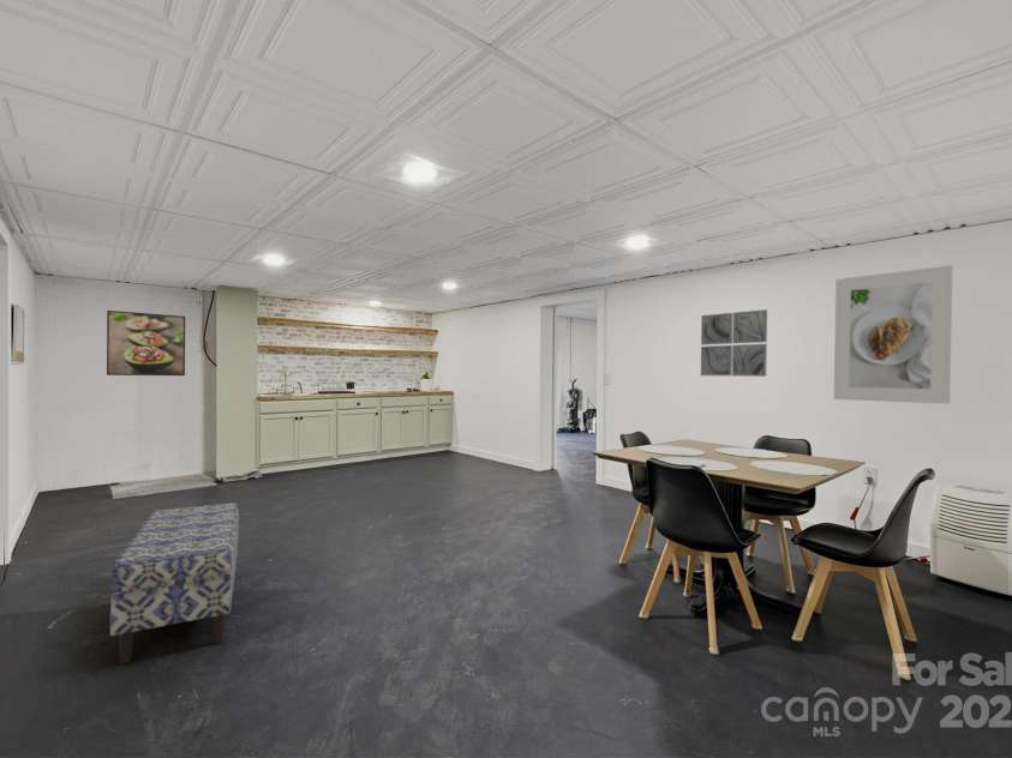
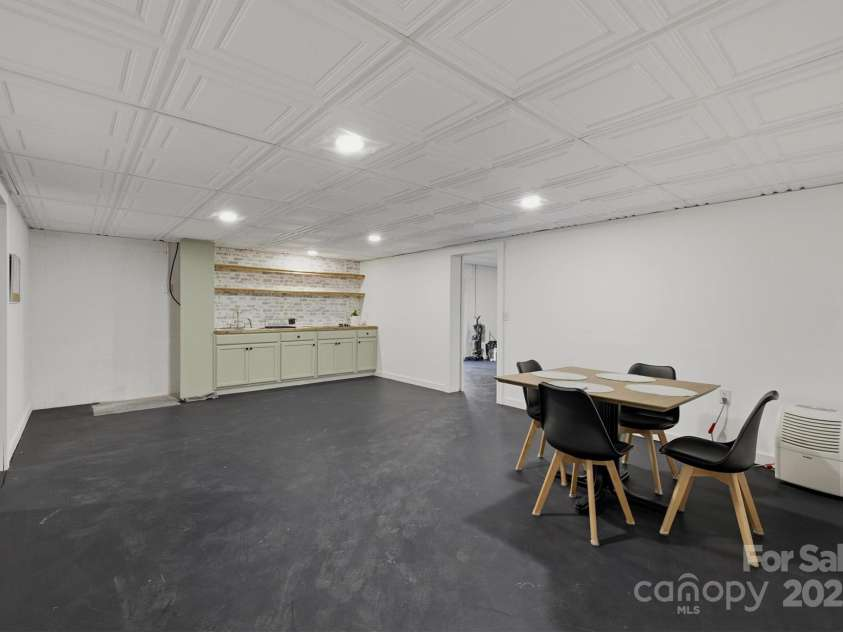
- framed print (148, 344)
- wall art (731, 343)
- bench (186, 568)
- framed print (888, 337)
